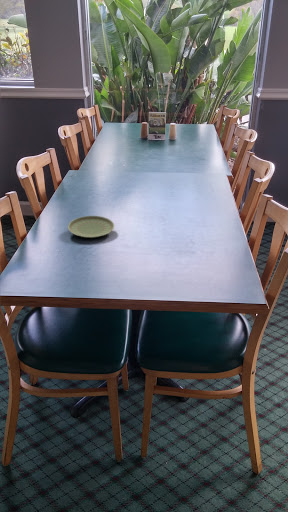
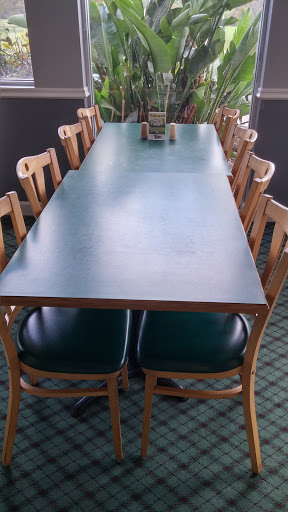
- plate (91, 228)
